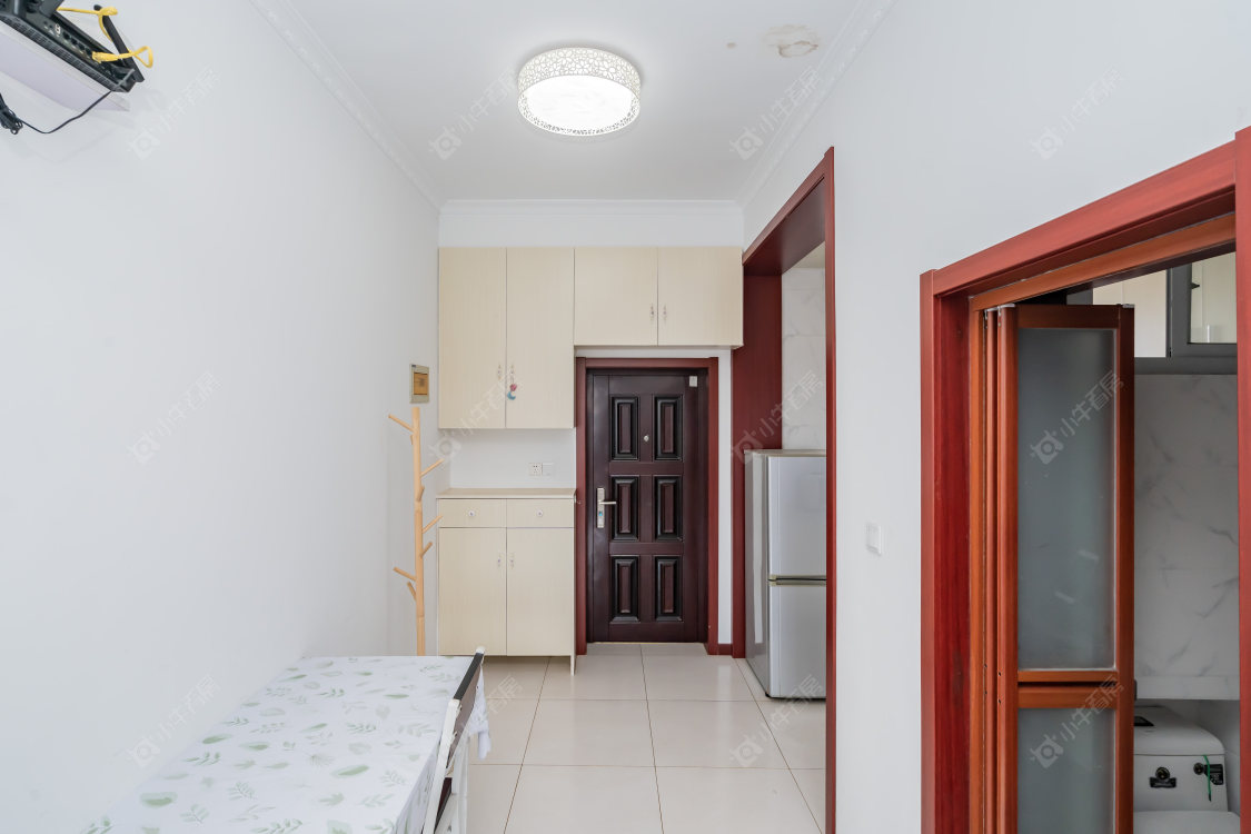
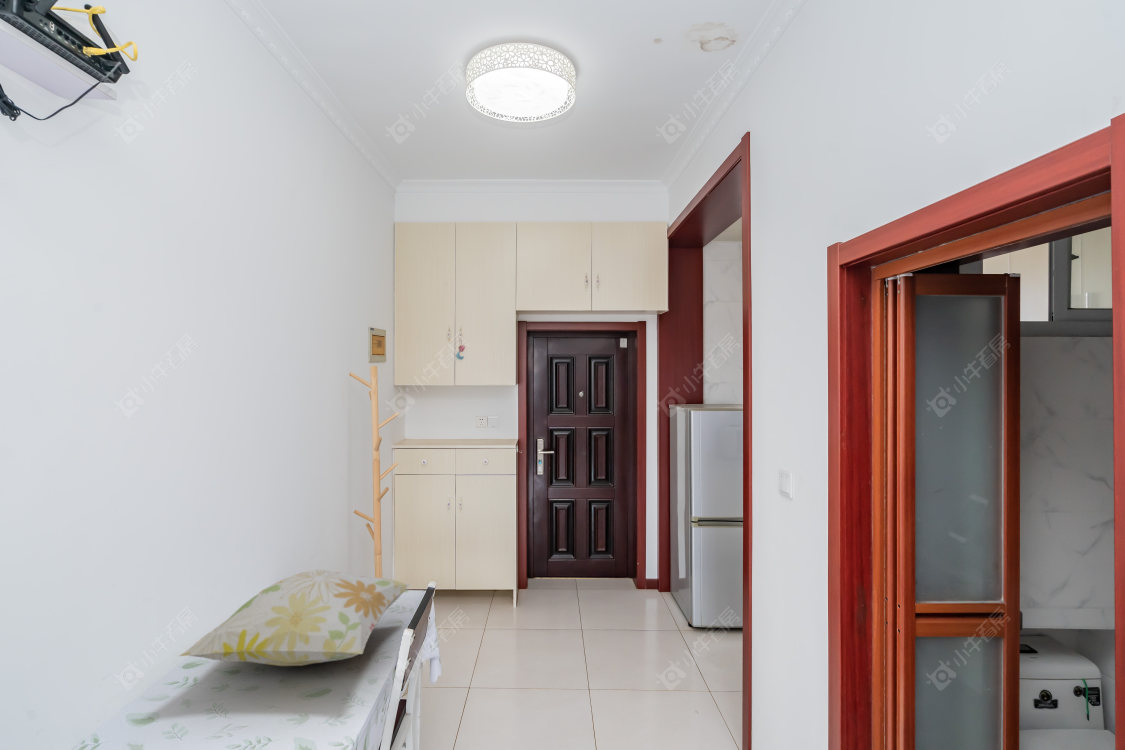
+ decorative pillow (311, 615)
